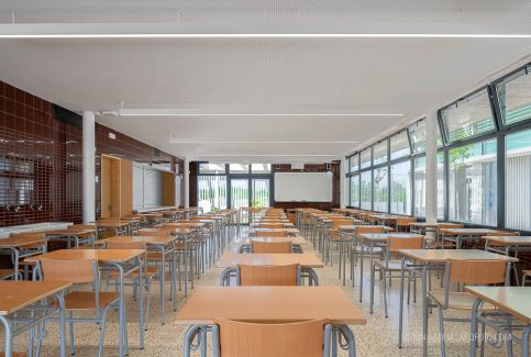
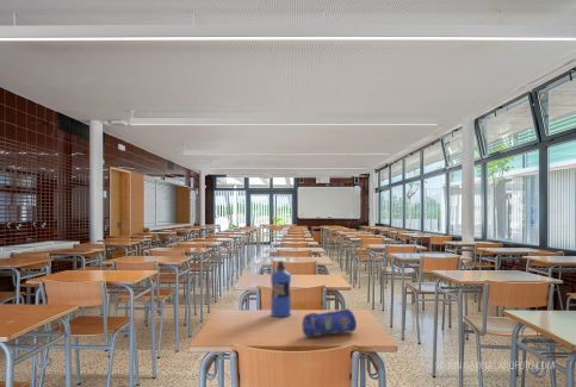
+ pencil case (329, 322)
+ water bottle (280, 287)
